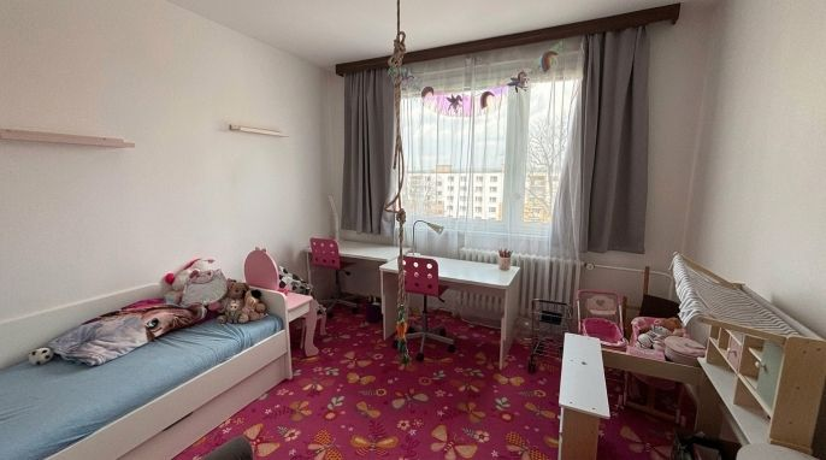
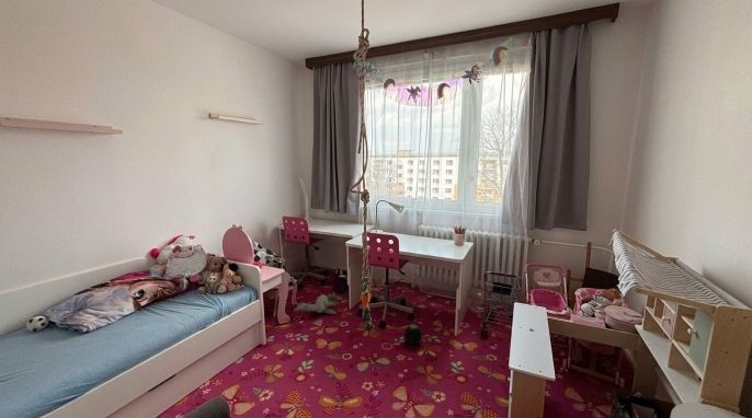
+ plush toy (319, 304)
+ ball (412, 334)
